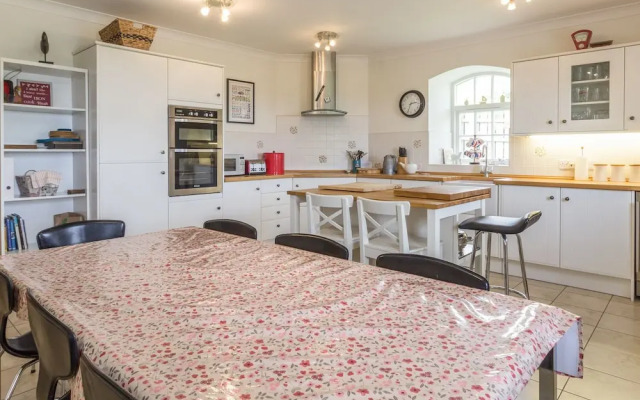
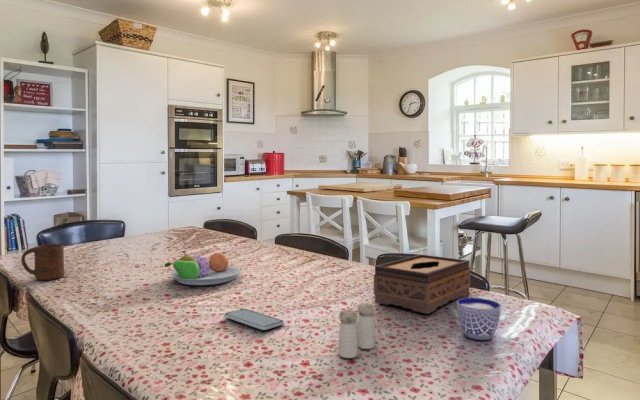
+ salt and pepper shaker (358, 328)
+ cup (480, 317)
+ smartphone (253, 318)
+ tissue box (423, 280)
+ fruit bowl (203, 265)
+ cup (45, 262)
